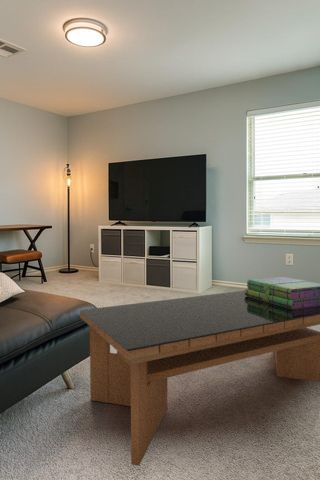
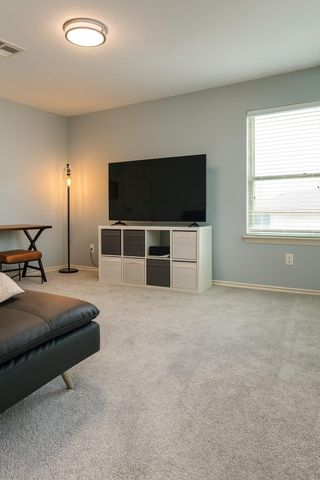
- stack of books (286, 290)
- coffee table (227, 349)
